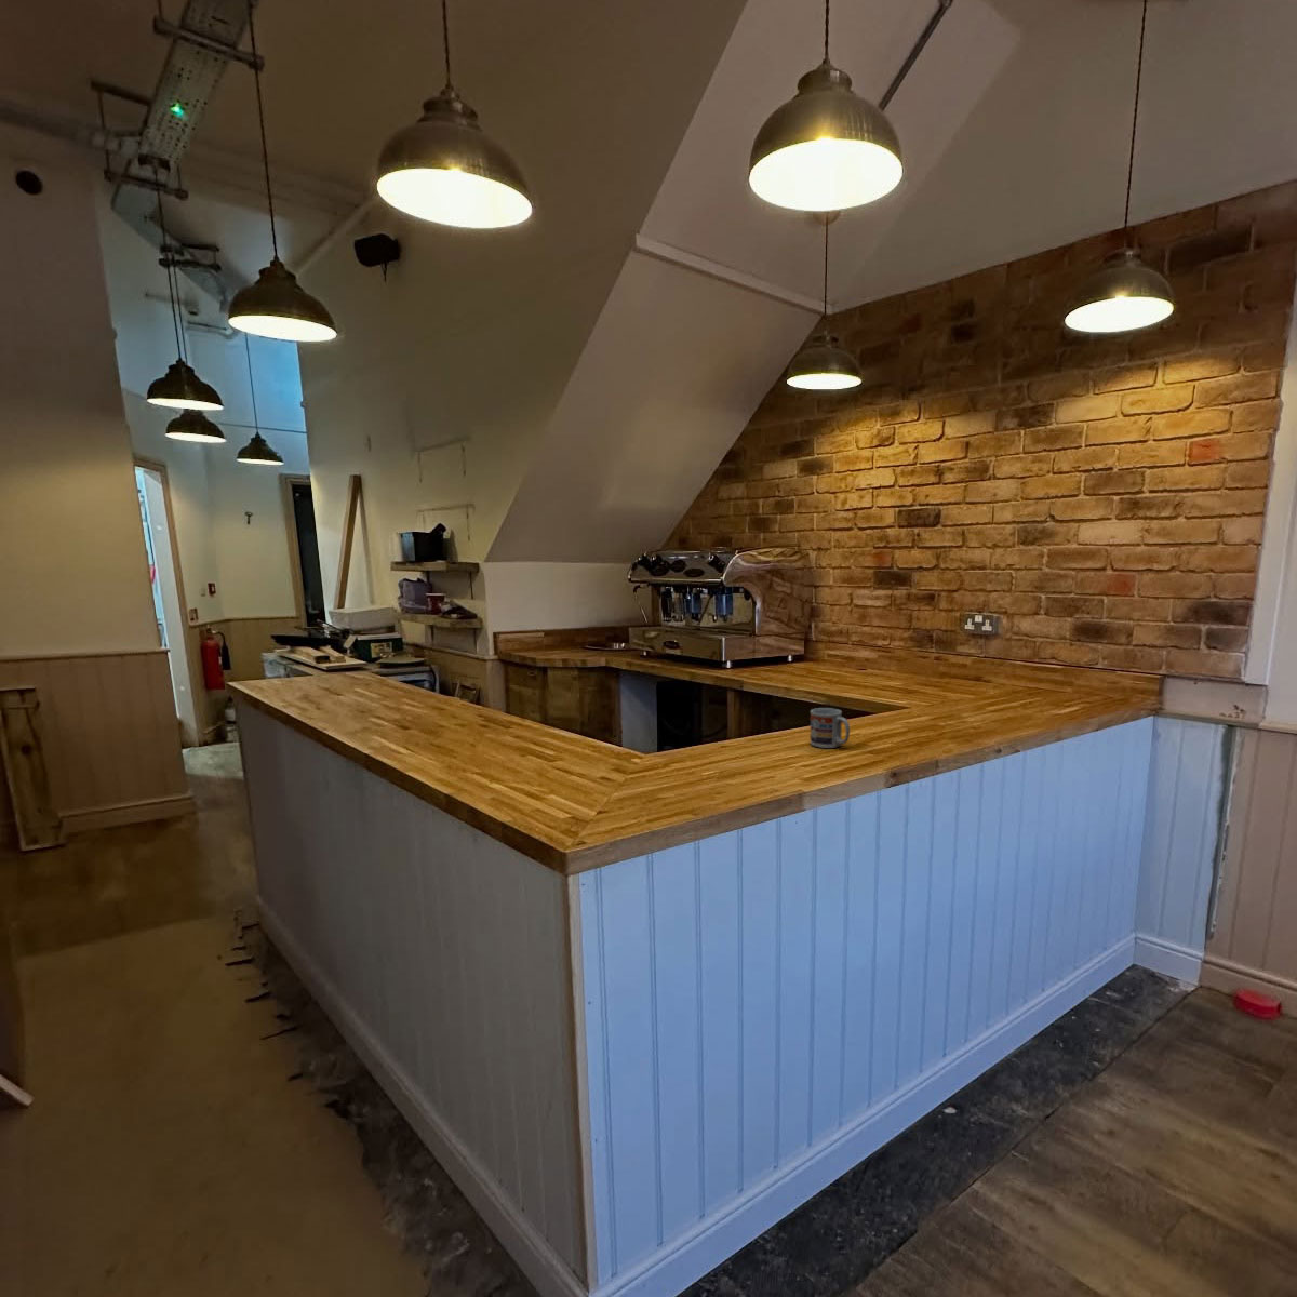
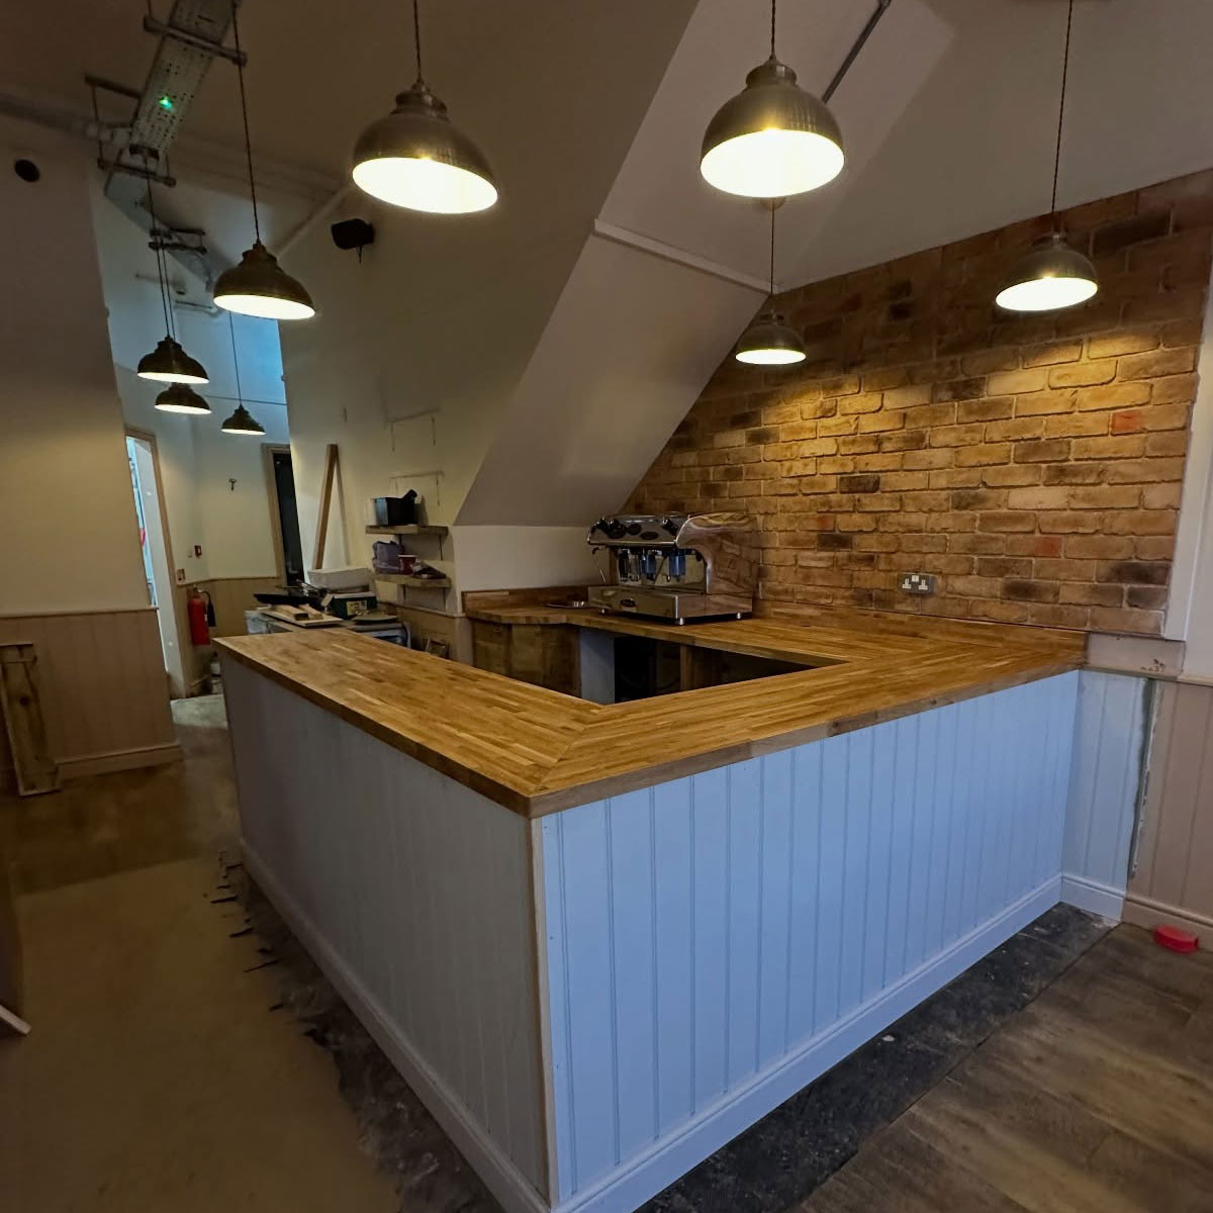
- cup (830, 728)
